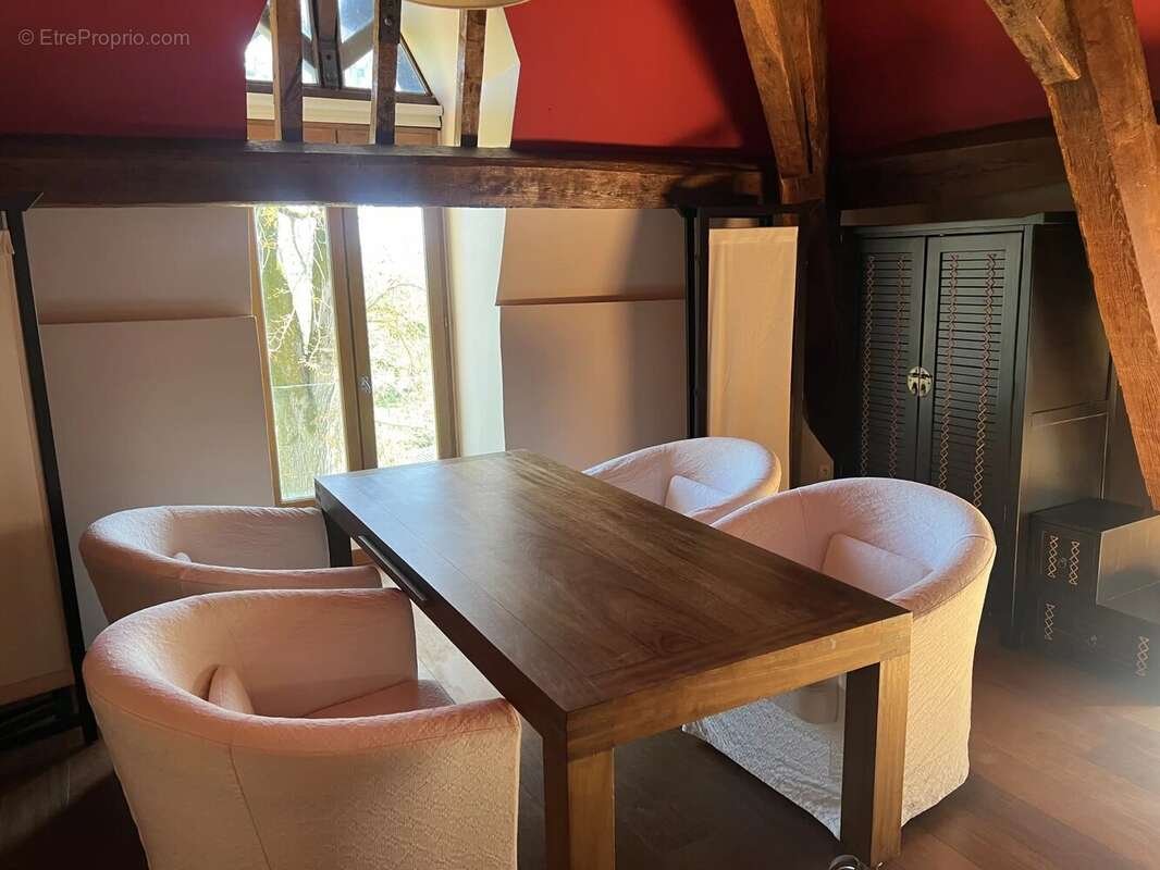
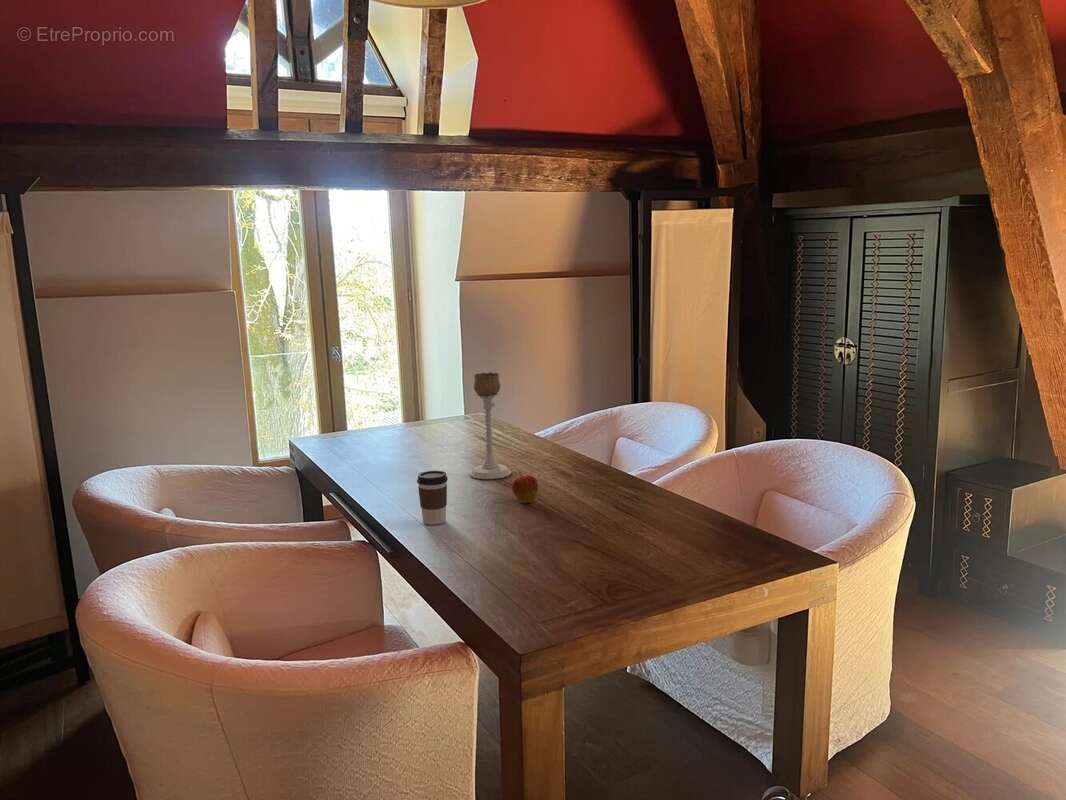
+ candle holder (488, 424)
+ fruit (525, 486)
+ coffee cup (433, 497)
